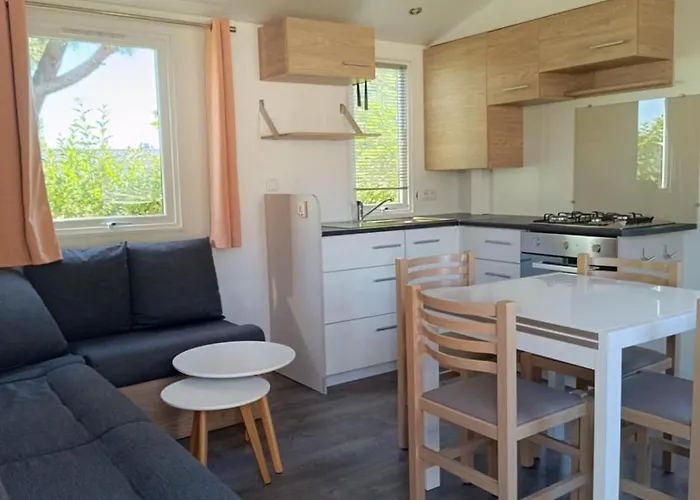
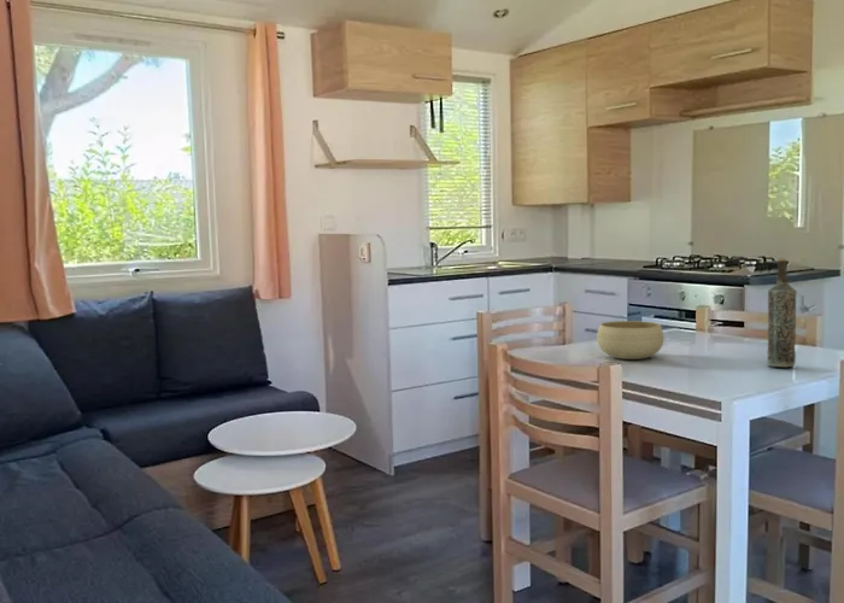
+ bowl (629, 340)
+ bottle (781, 312)
